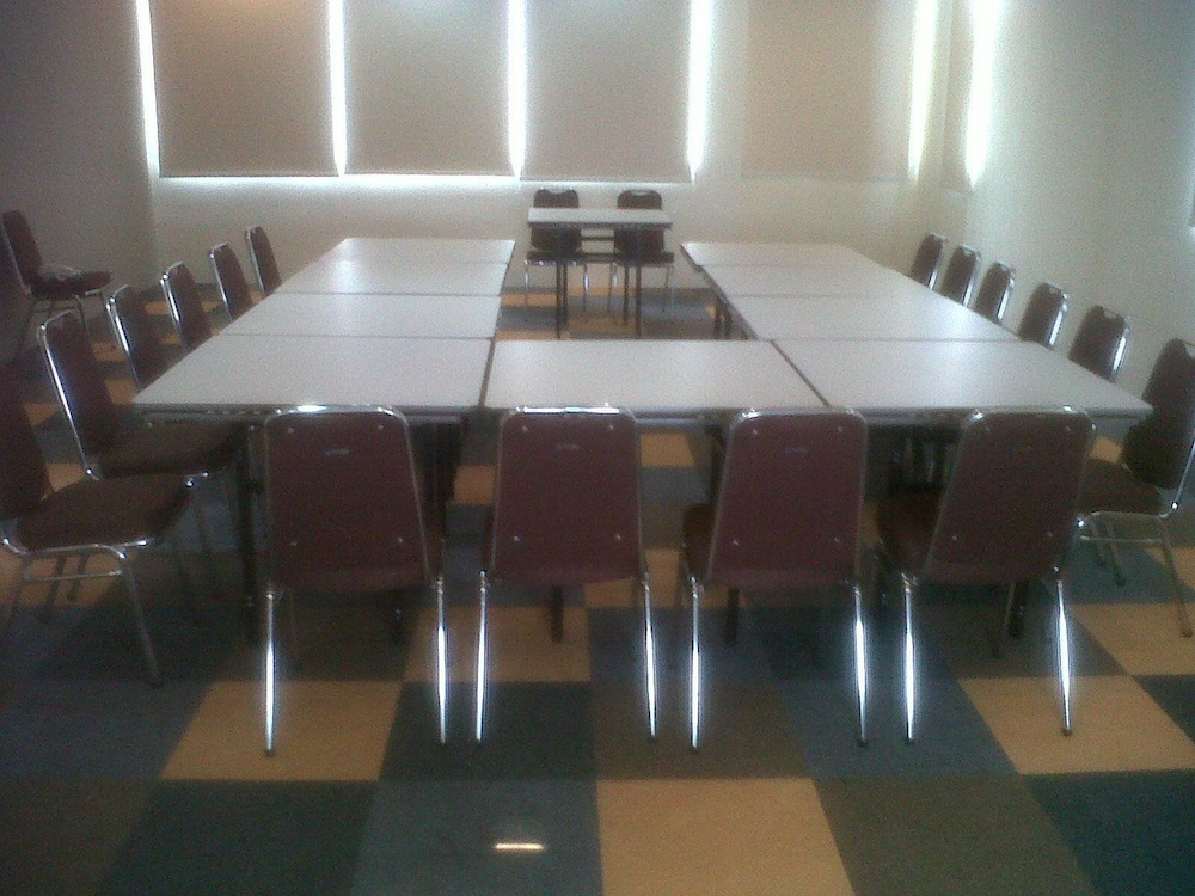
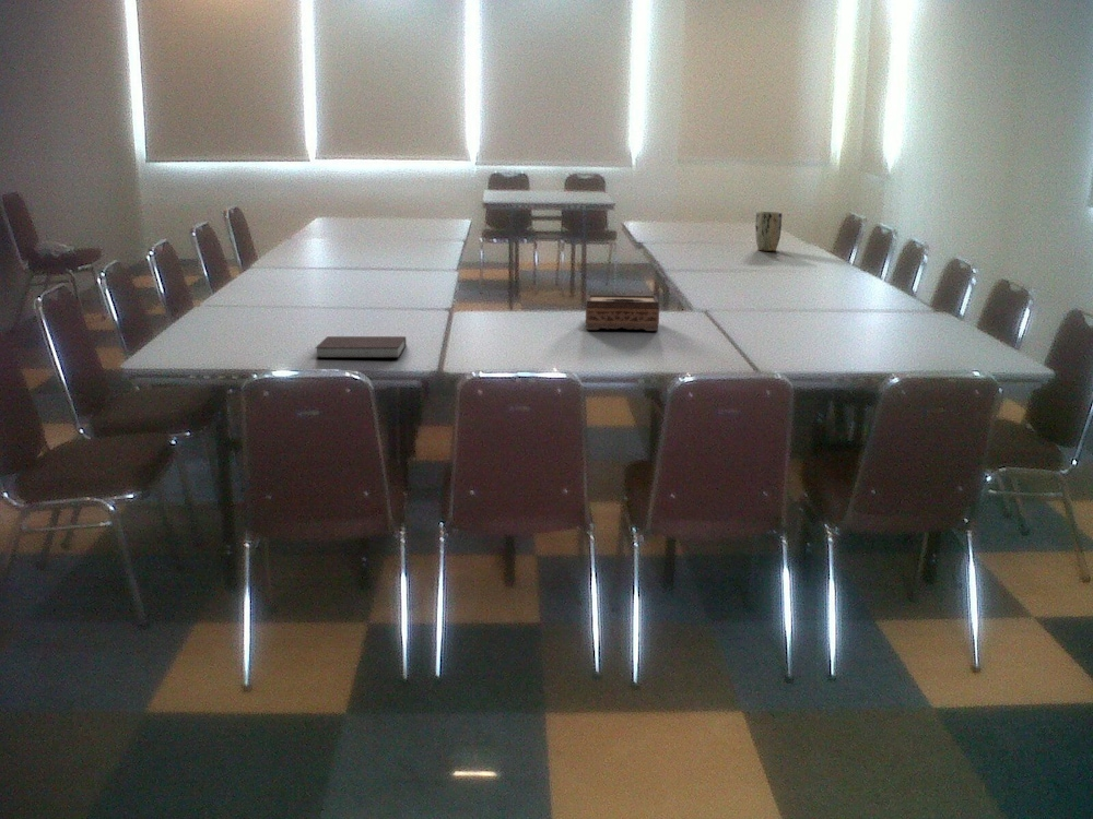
+ tissue box (621, 312)
+ plant pot (767, 230)
+ notebook (362, 346)
